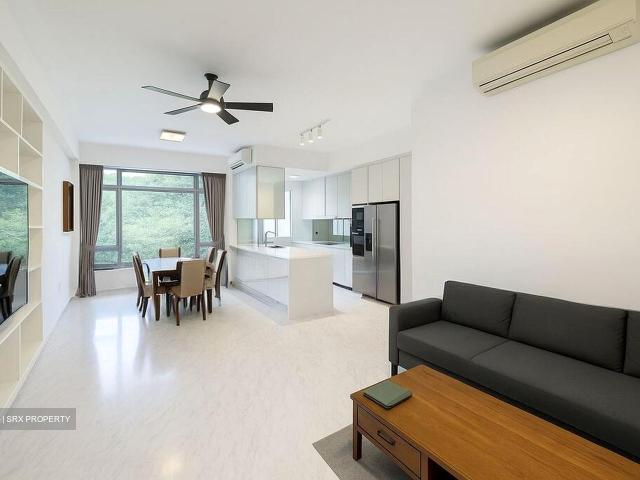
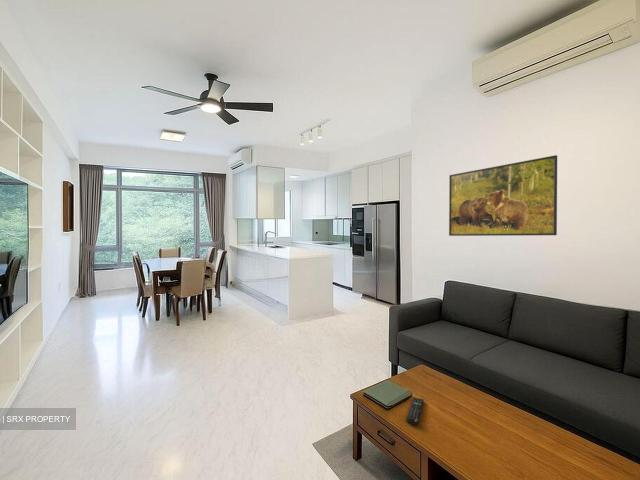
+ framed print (495, 201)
+ remote control (415, 410)
